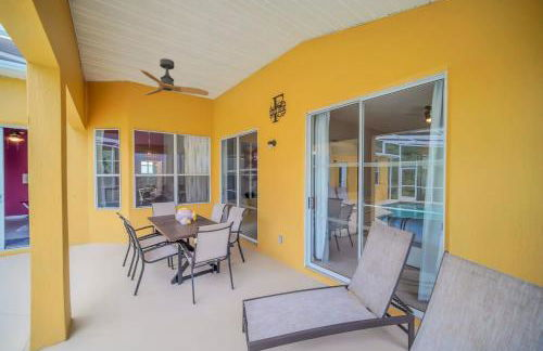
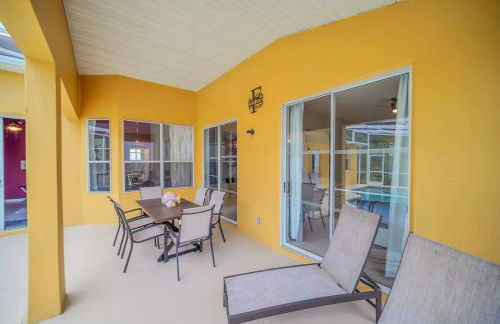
- ceiling fan (172, 78)
